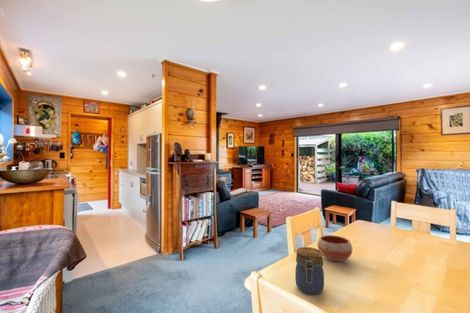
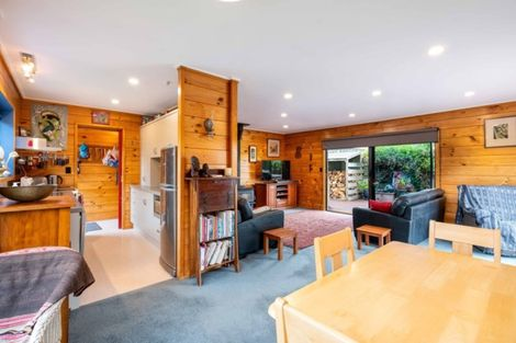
- bowl (334, 248)
- jar (309, 269)
